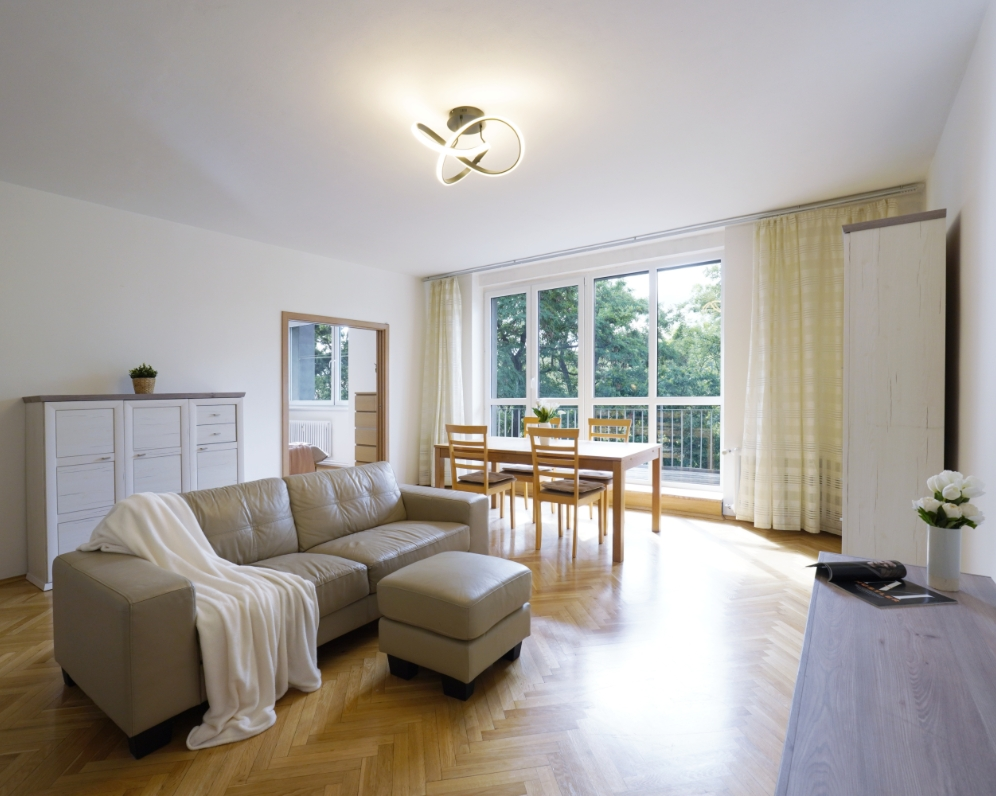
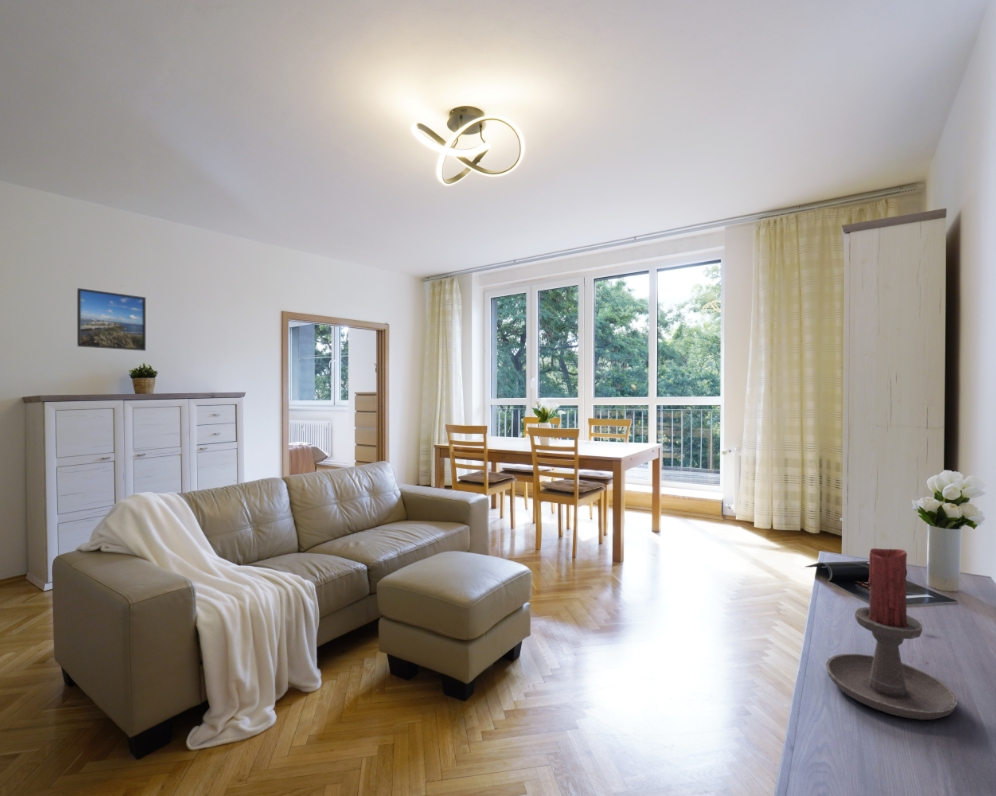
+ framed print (112, 320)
+ candle holder (886, 614)
